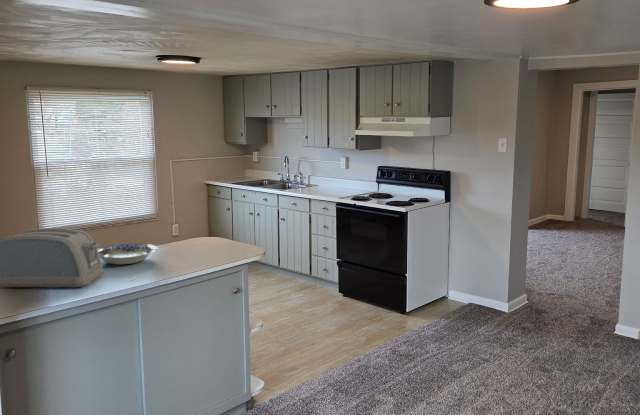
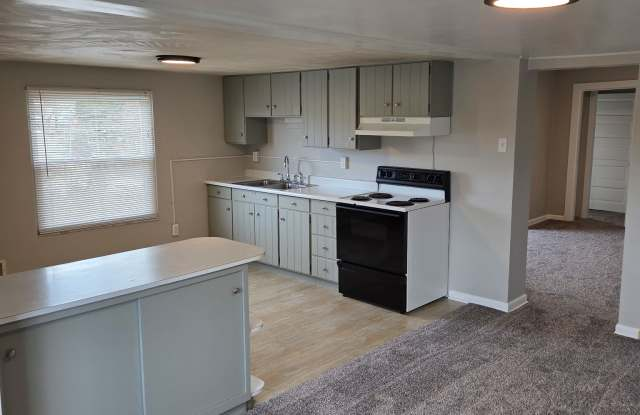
- plate (125, 255)
- toaster (47, 256)
